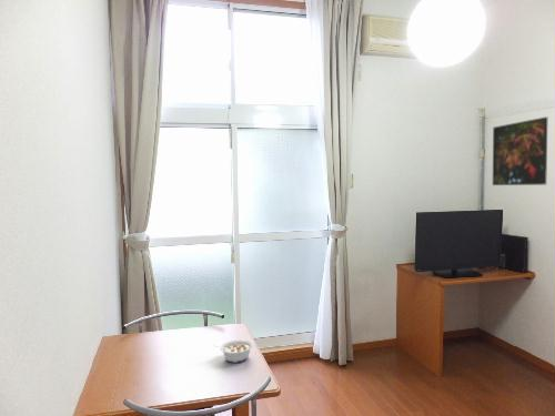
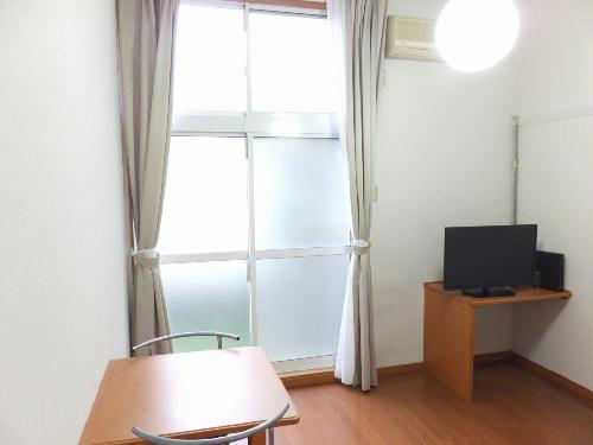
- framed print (517, 153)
- legume (235, 351)
